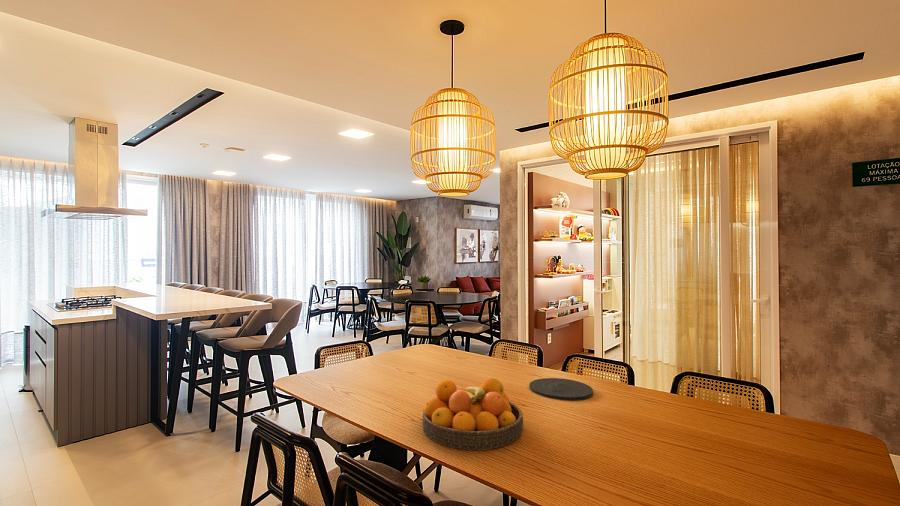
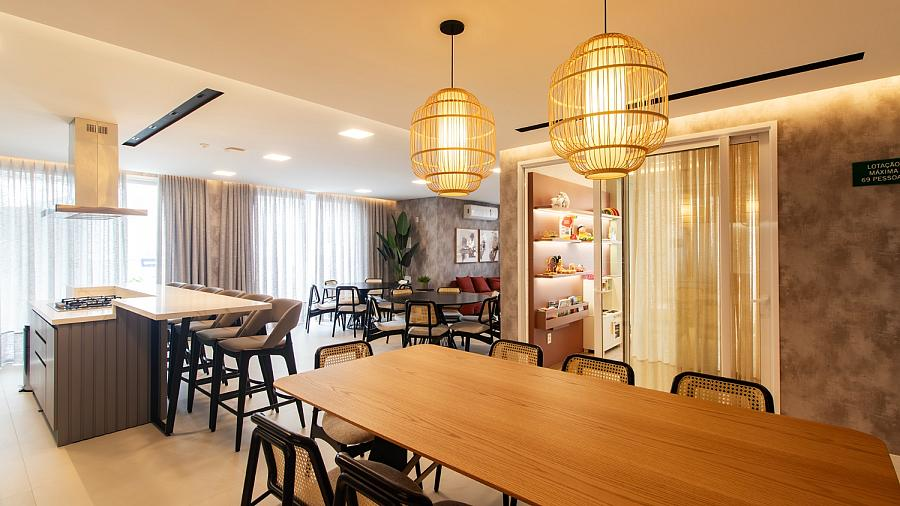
- plate (560, 386)
- fruit bowl (472, 404)
